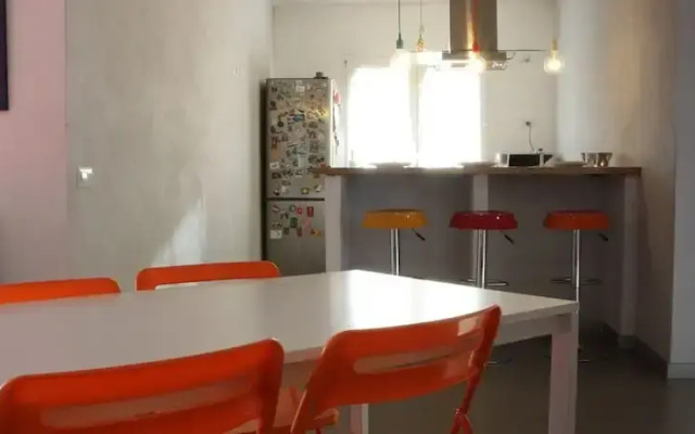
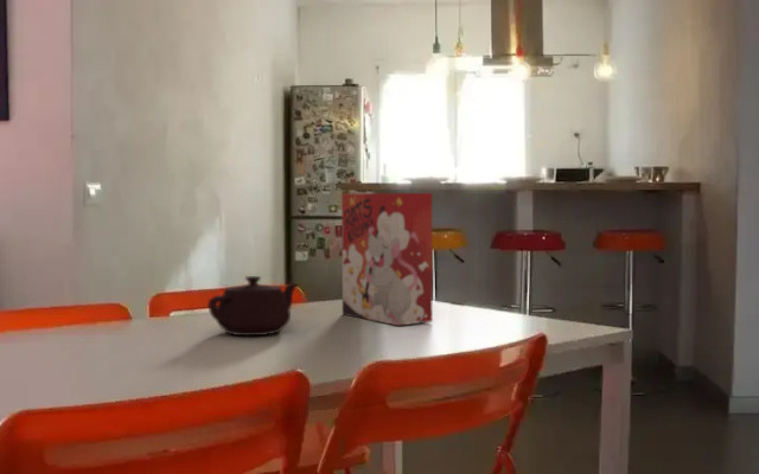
+ teapot (256, 303)
+ cereal box (385, 255)
